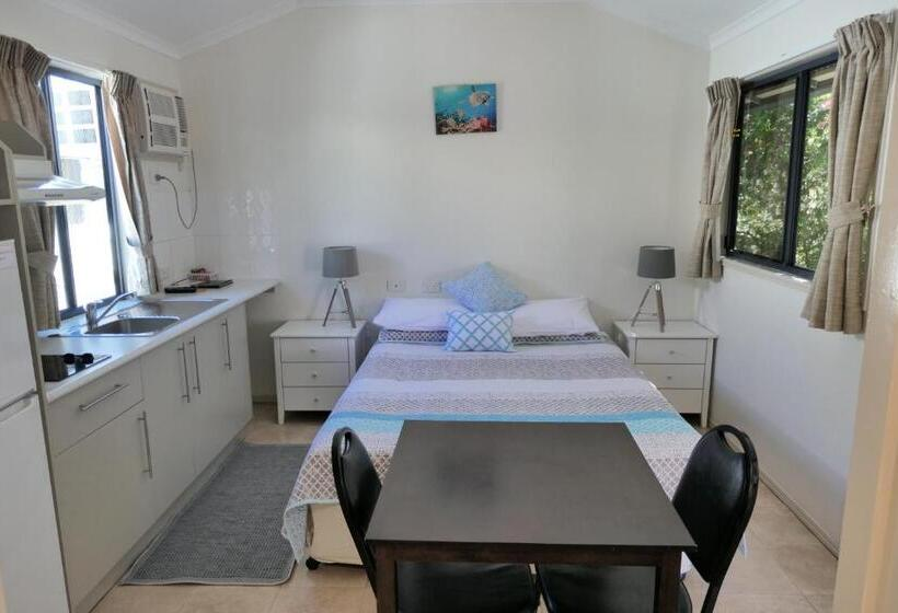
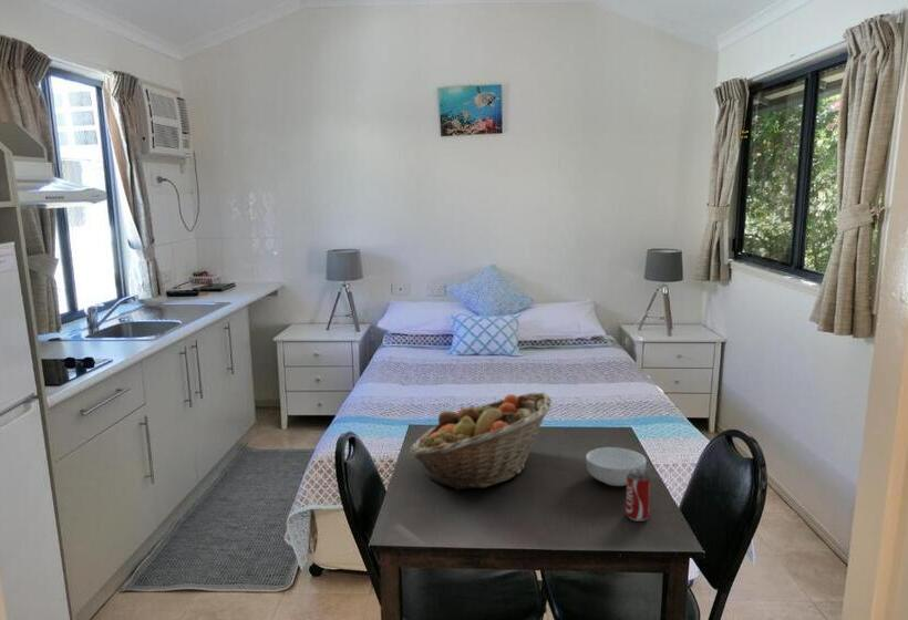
+ cereal bowl (615, 468)
+ beverage can (638, 494)
+ fruit basket (483, 434)
